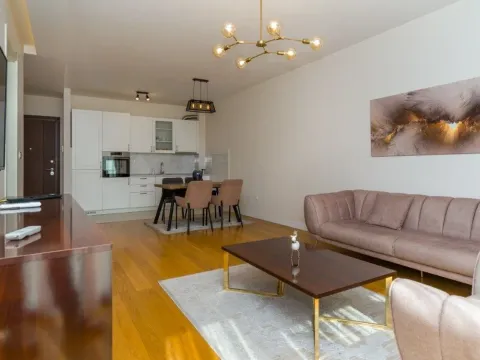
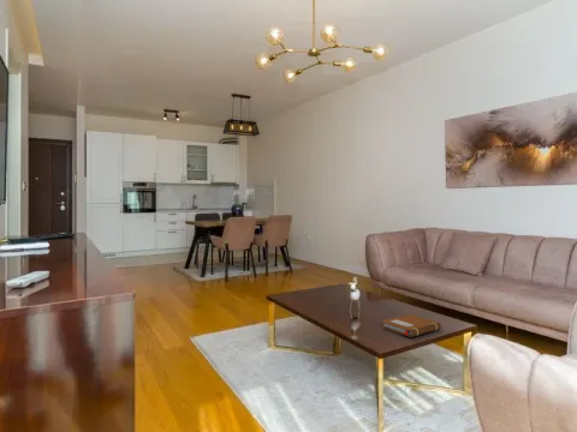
+ notebook (410, 325)
